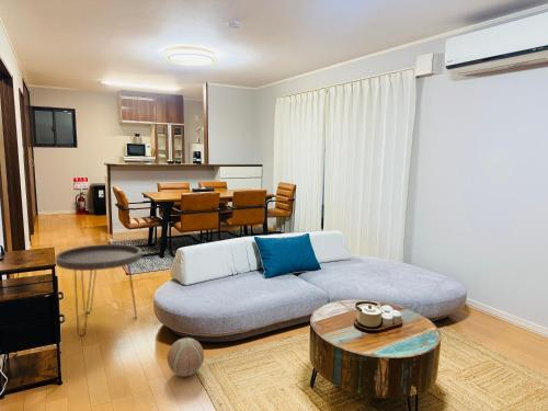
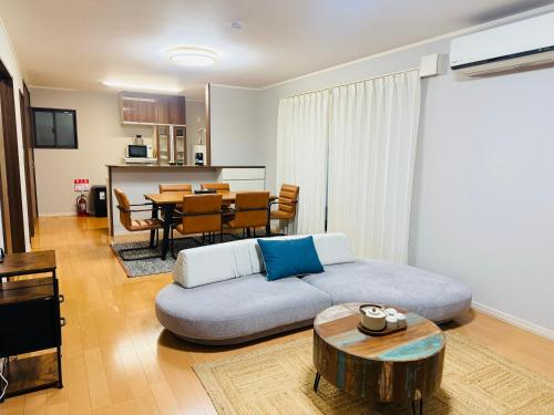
- ball (185, 356)
- side table (93, 287)
